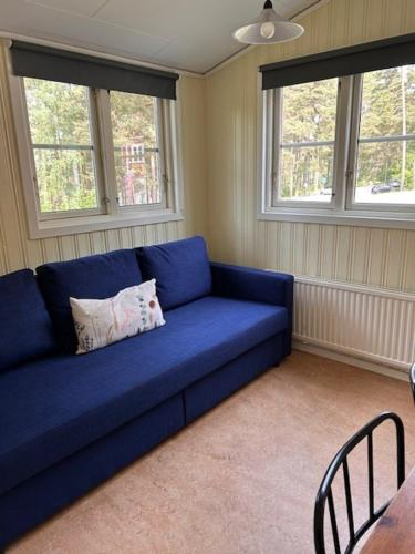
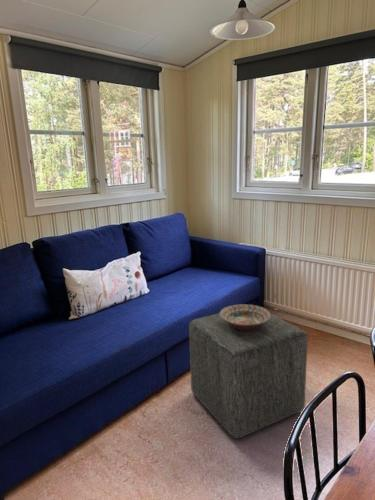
+ ottoman (245, 364)
+ decorative bowl (245, 319)
